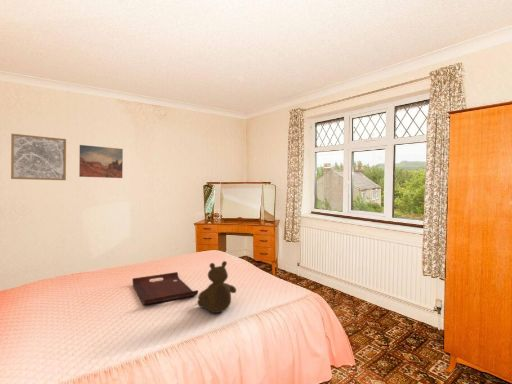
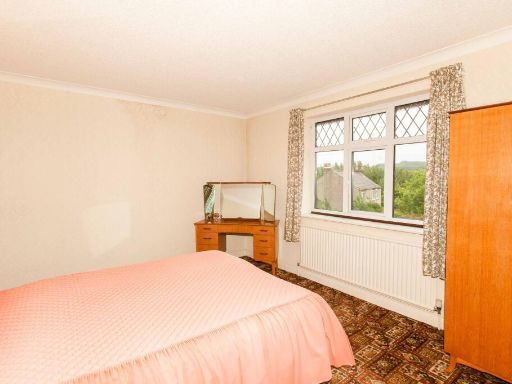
- wall art (101, 162)
- teddy bear (214, 284)
- wall art (39, 158)
- serving tray (163, 287)
